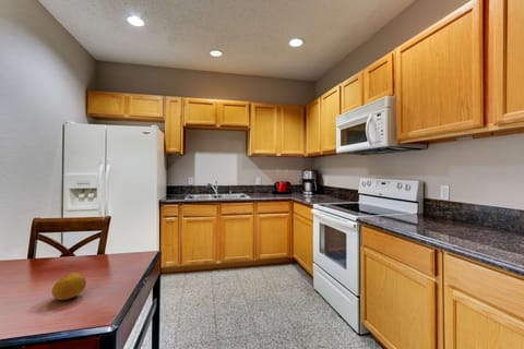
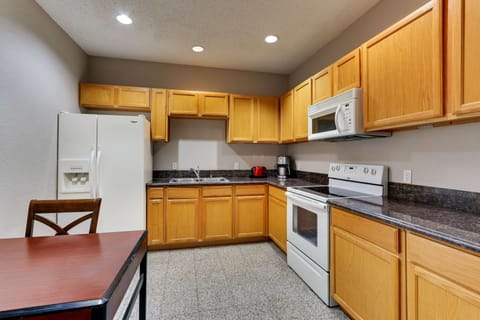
- fruit (69, 286)
